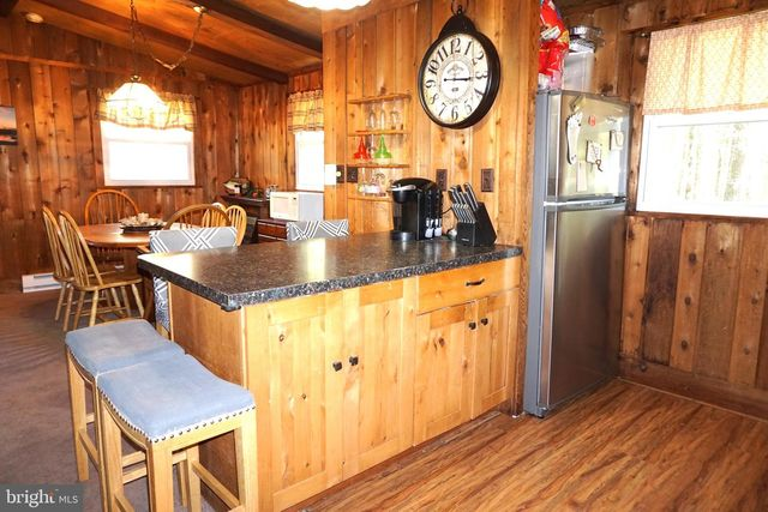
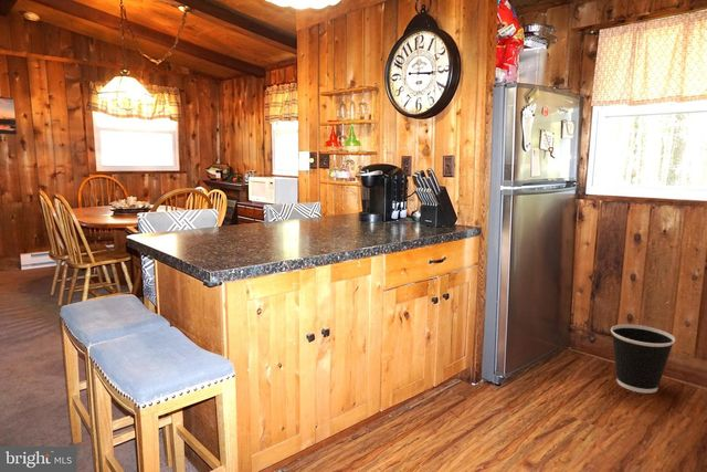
+ wastebasket (639, 359)
